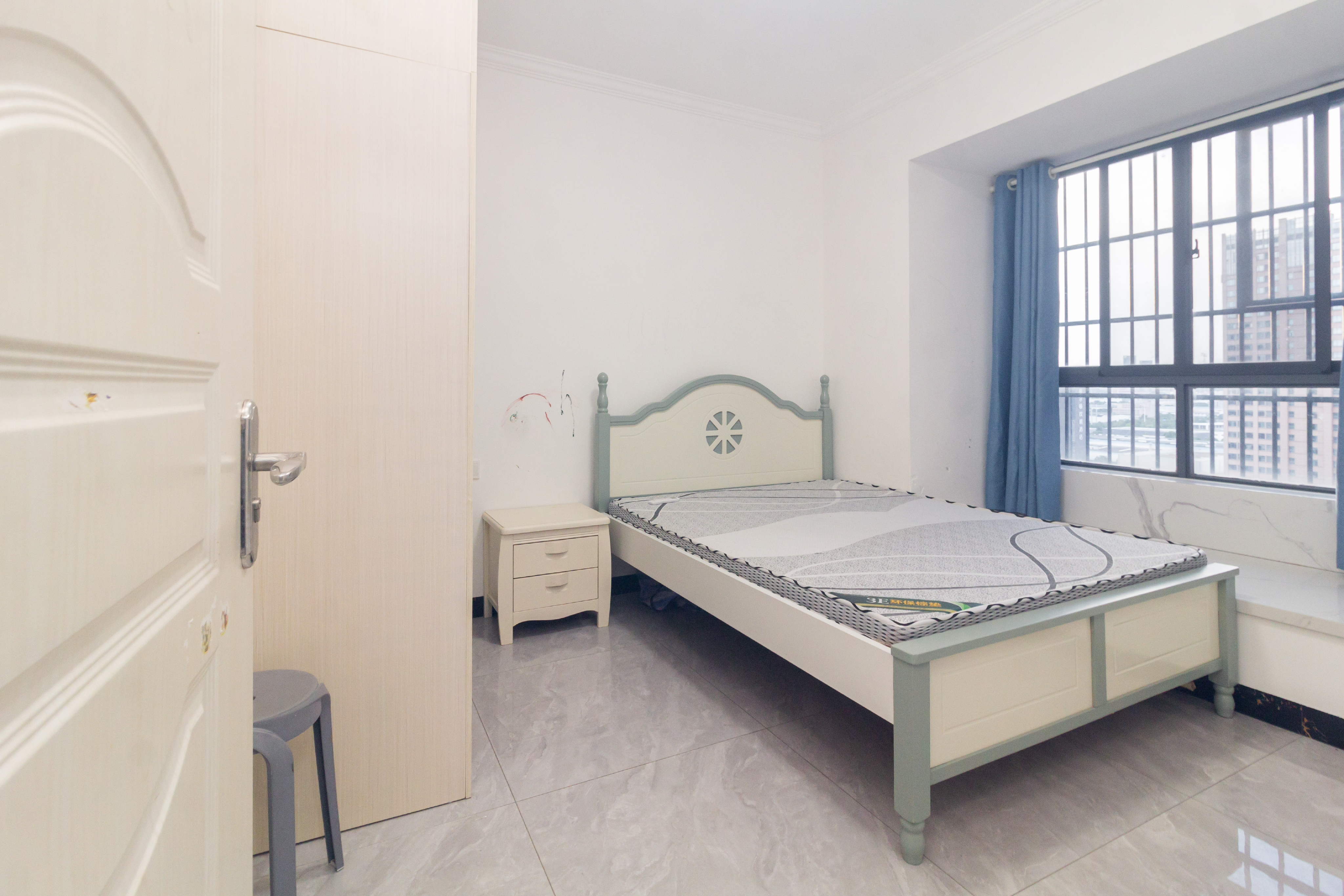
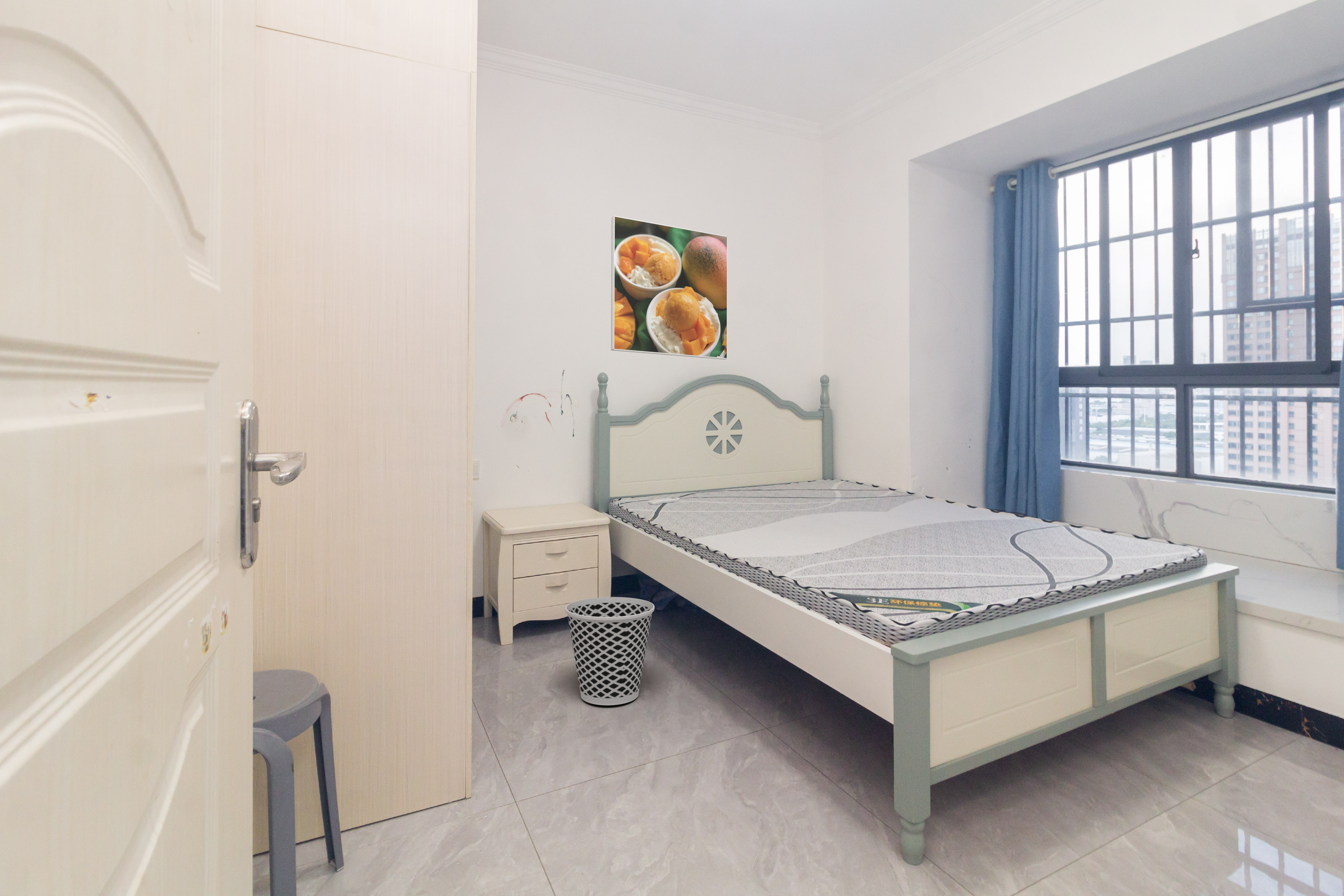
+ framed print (672, 291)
+ wastebasket (610, 650)
